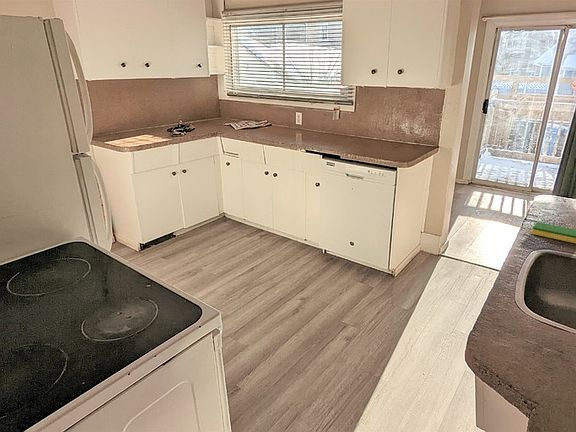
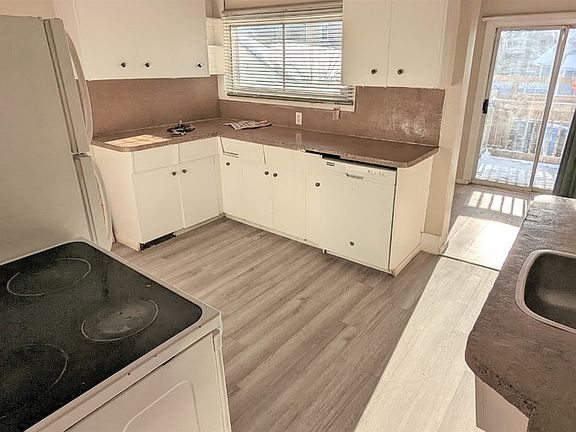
- dish sponge (557, 232)
